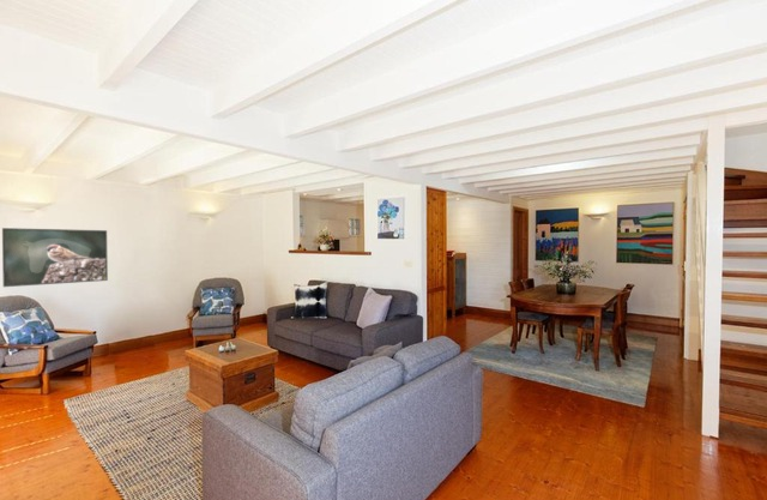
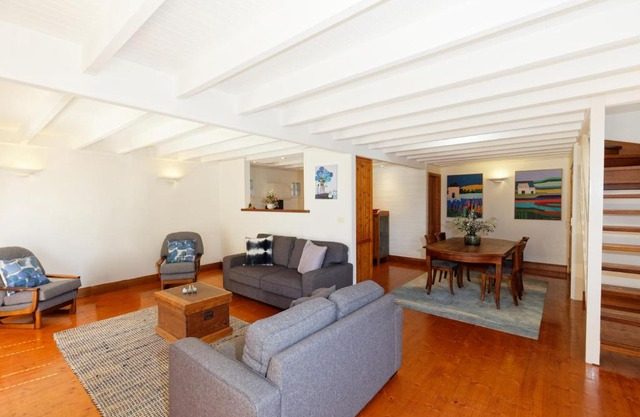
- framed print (59, 255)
